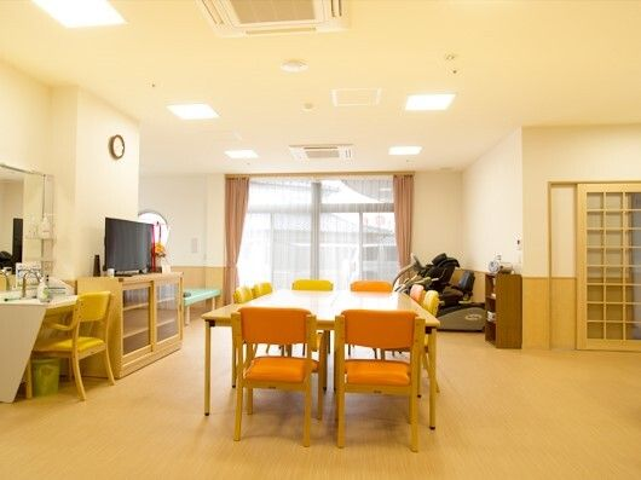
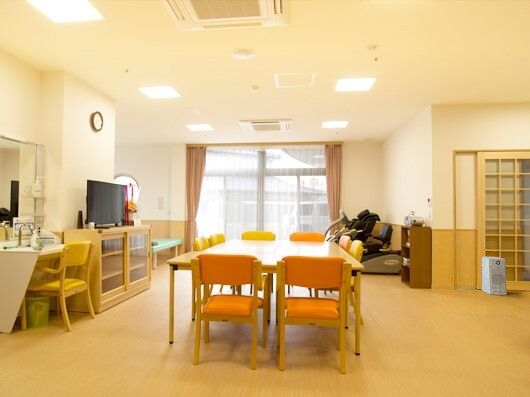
+ air purifier (493, 275)
